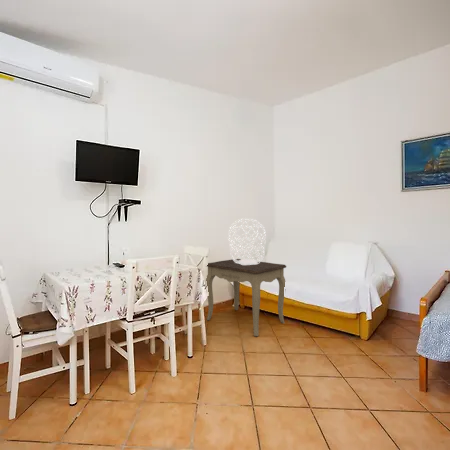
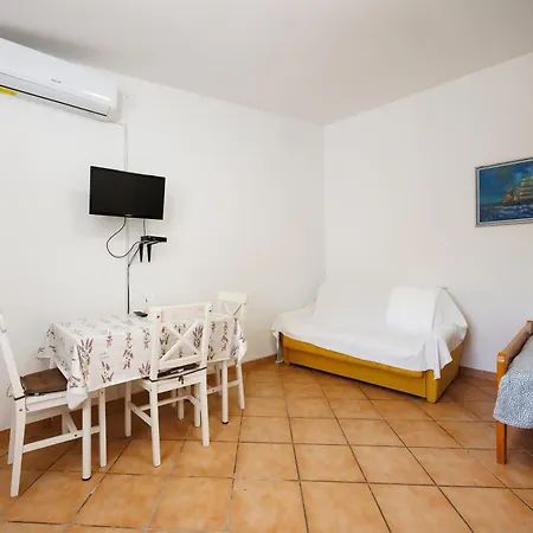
- table lamp (246, 240)
- side table (238, 292)
